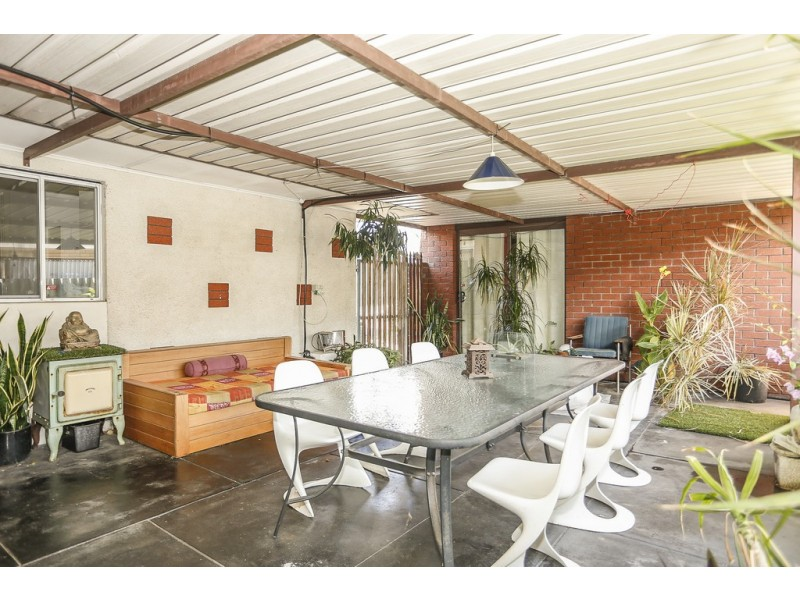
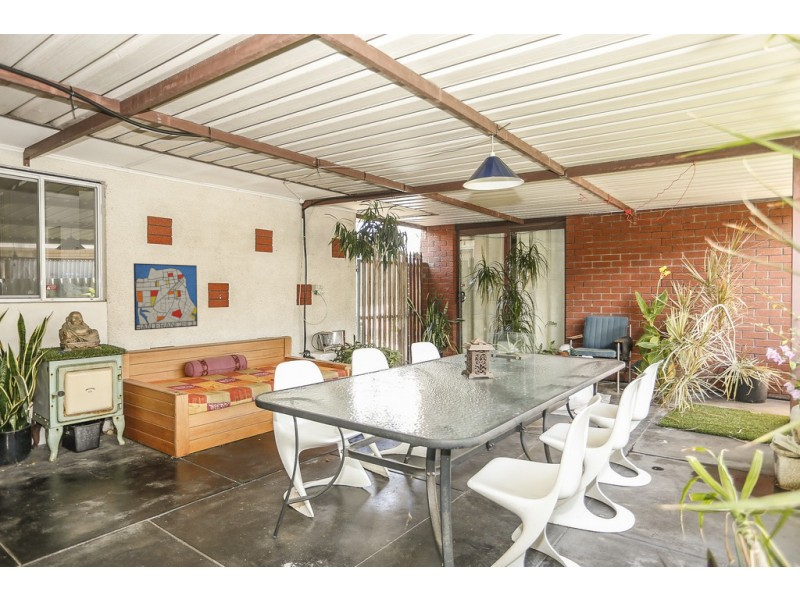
+ wall art (167, 296)
